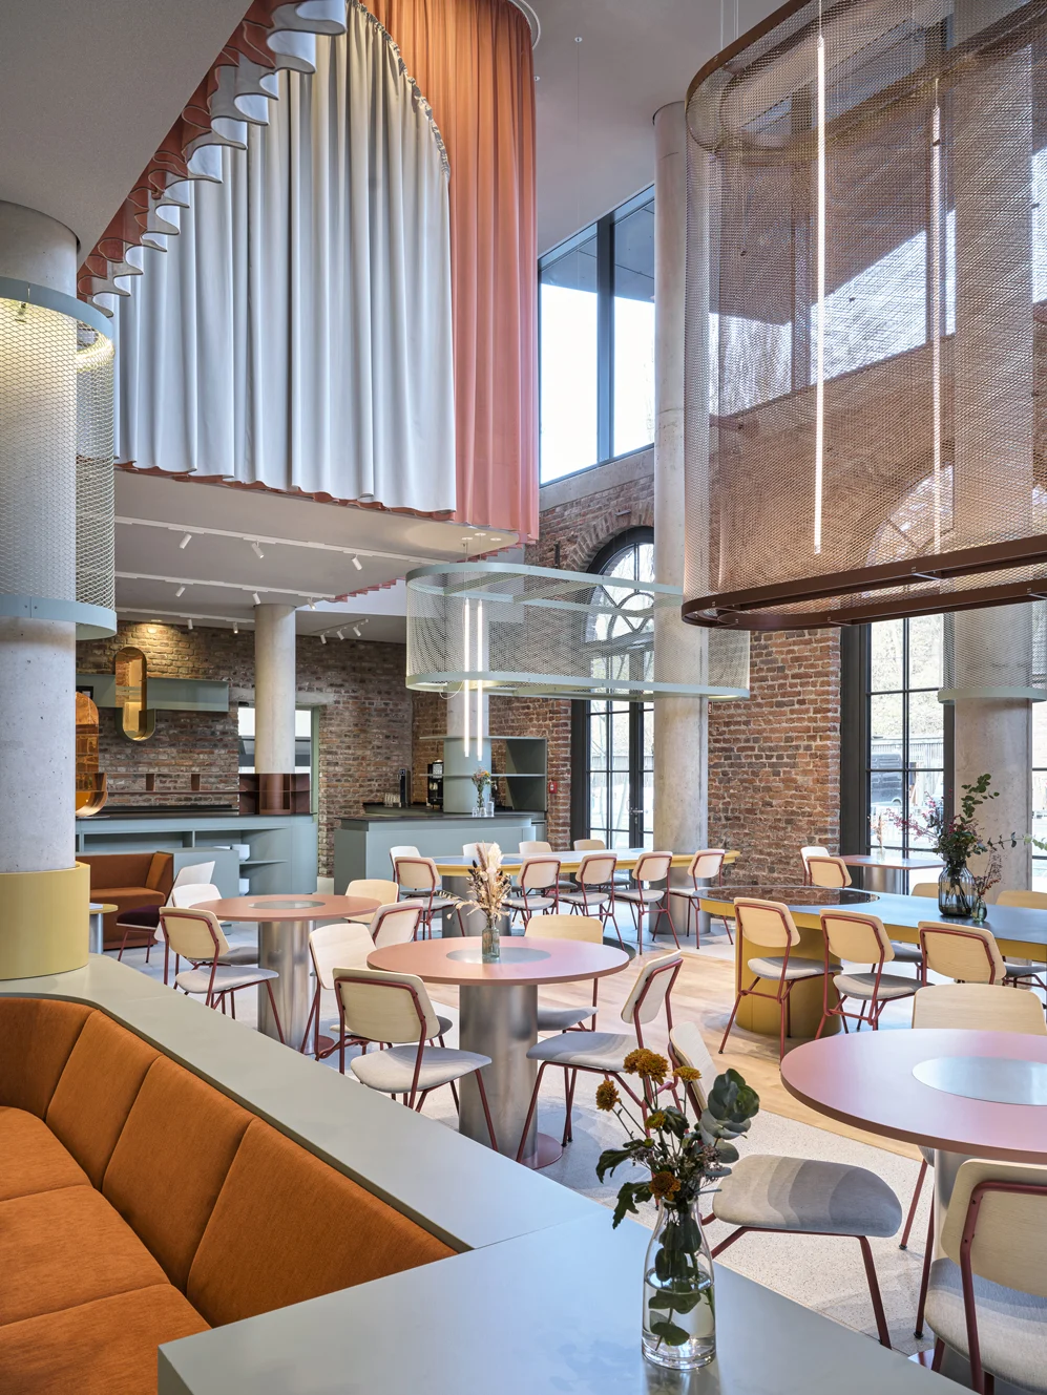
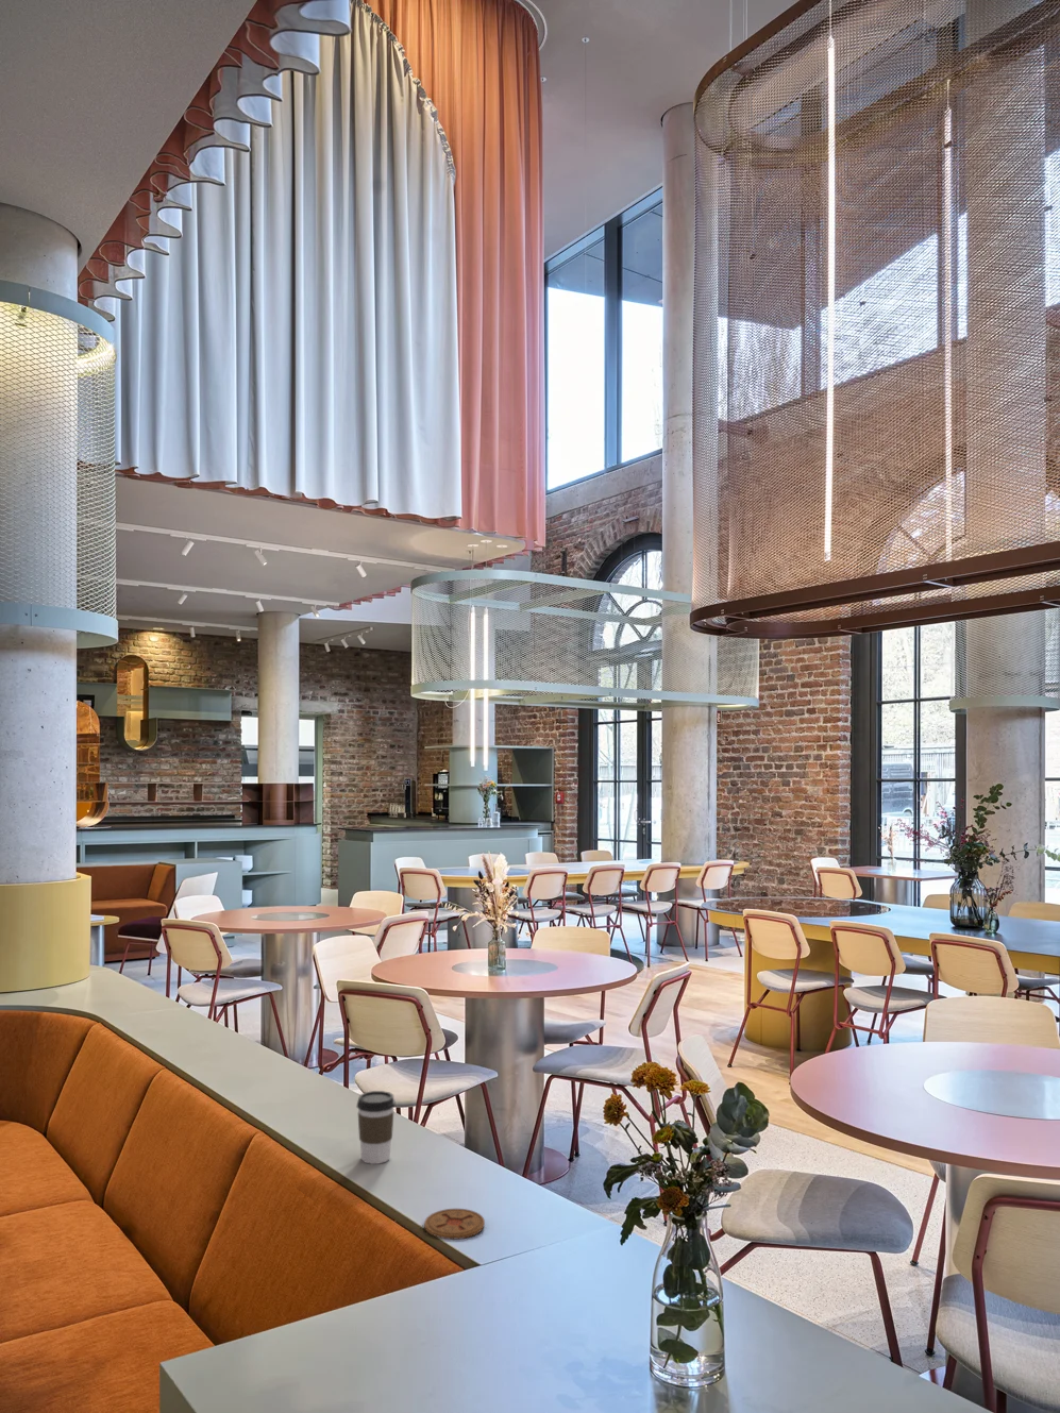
+ coaster (454, 1223)
+ coffee cup (375, 1127)
